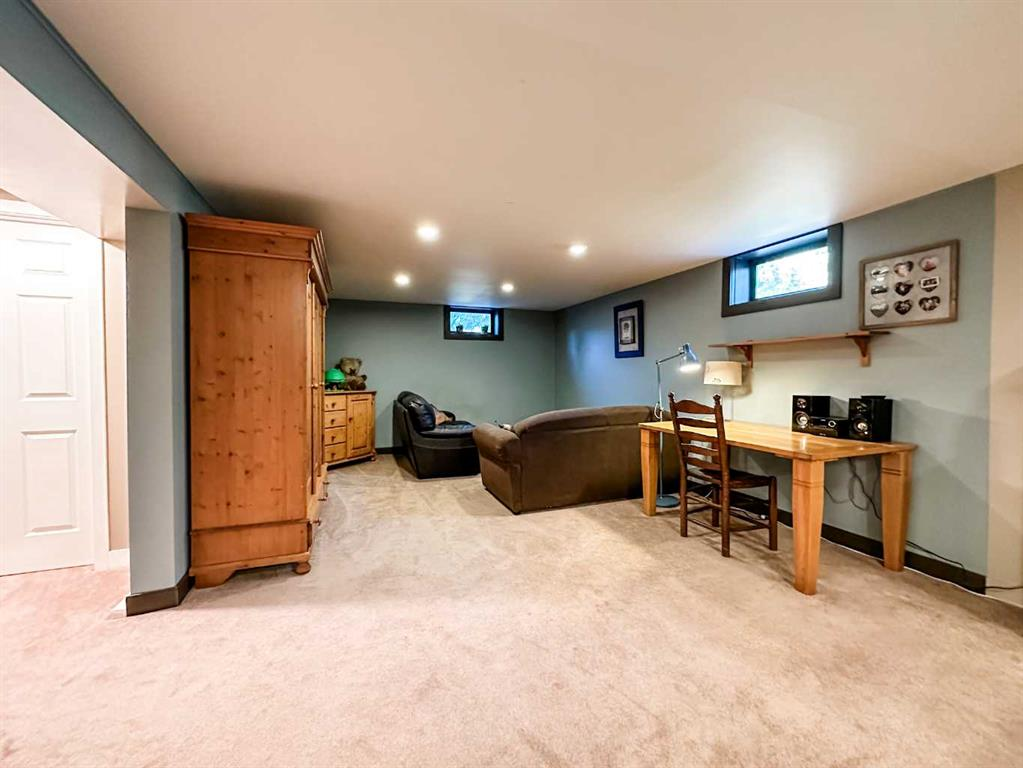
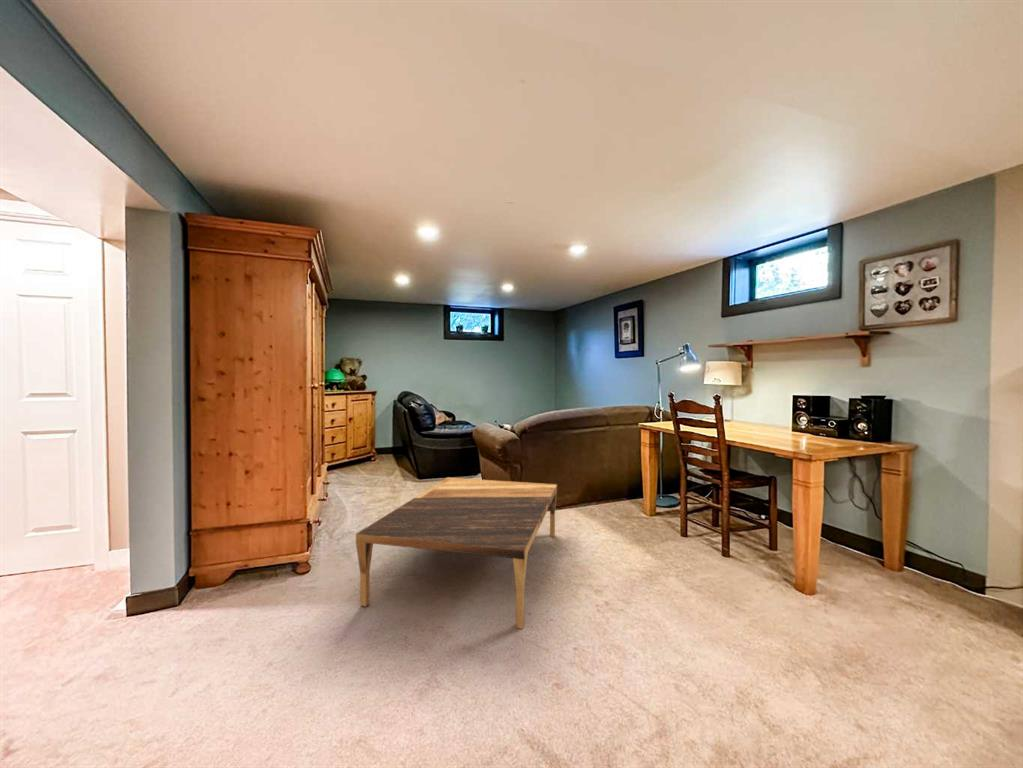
+ coffee table (475, 534)
